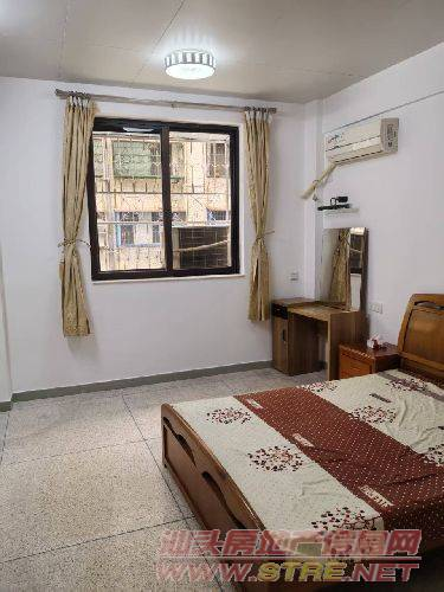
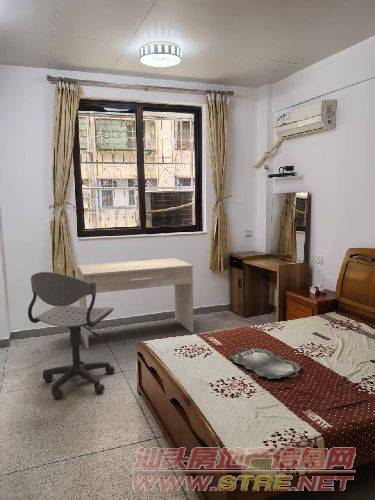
+ desk (135, 288)
+ serving tray (264, 362)
+ office chair (73, 325)
